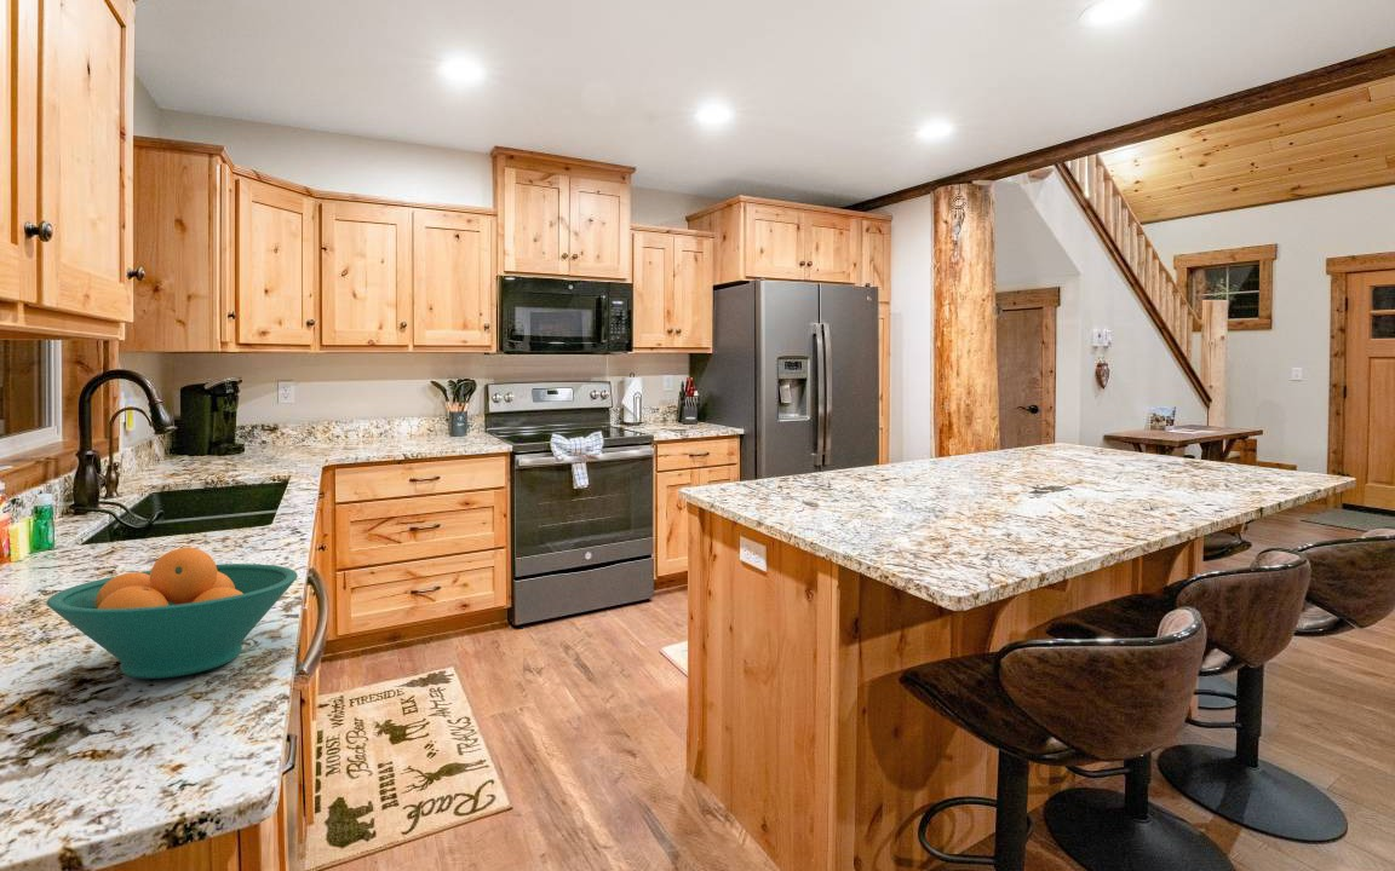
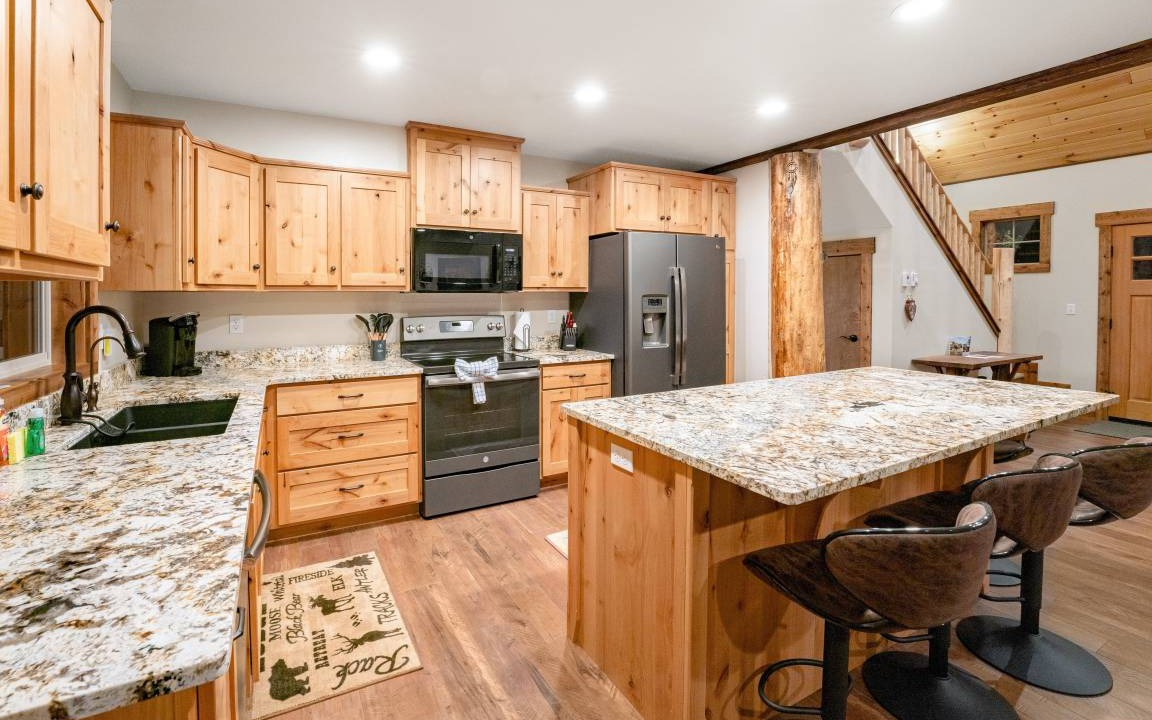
- fruit bowl (182, 605)
